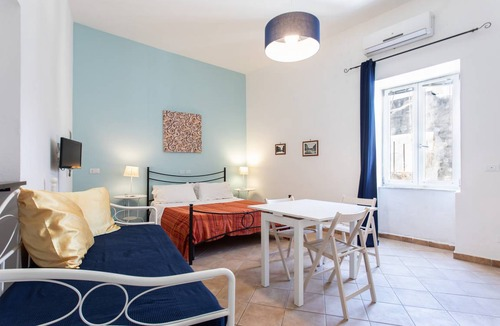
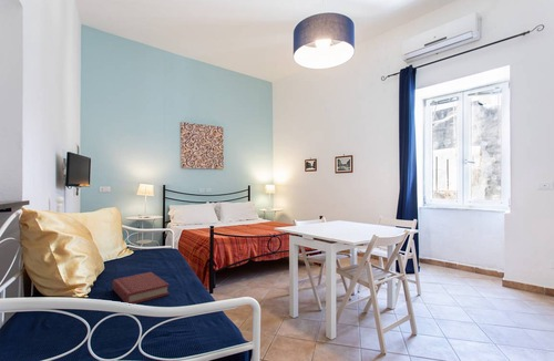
+ hardback book (140, 287)
